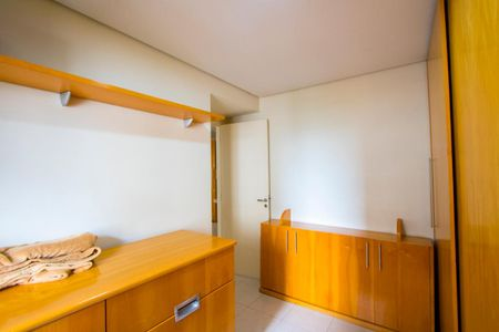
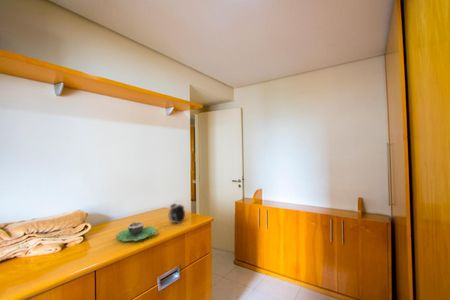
+ succulent planter (136, 229)
+ alarm clock (176, 212)
